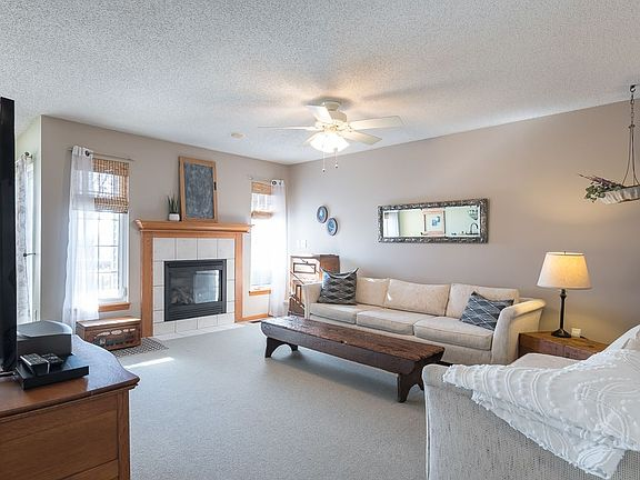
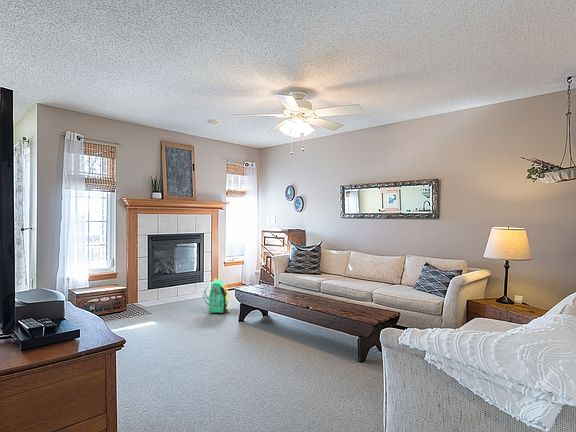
+ backpack (217, 294)
